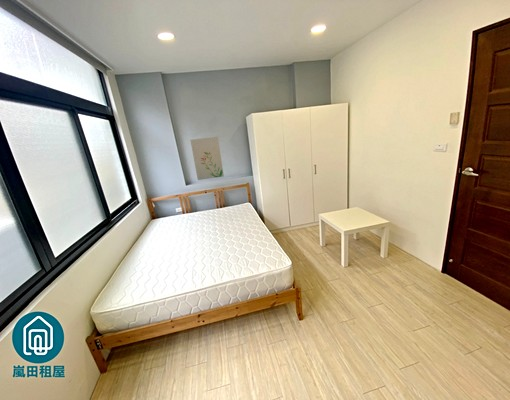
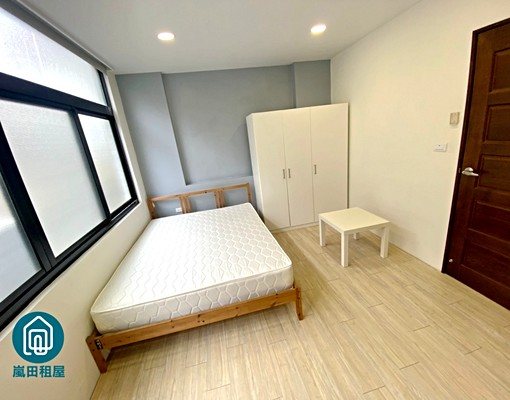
- wall art (207, 158)
